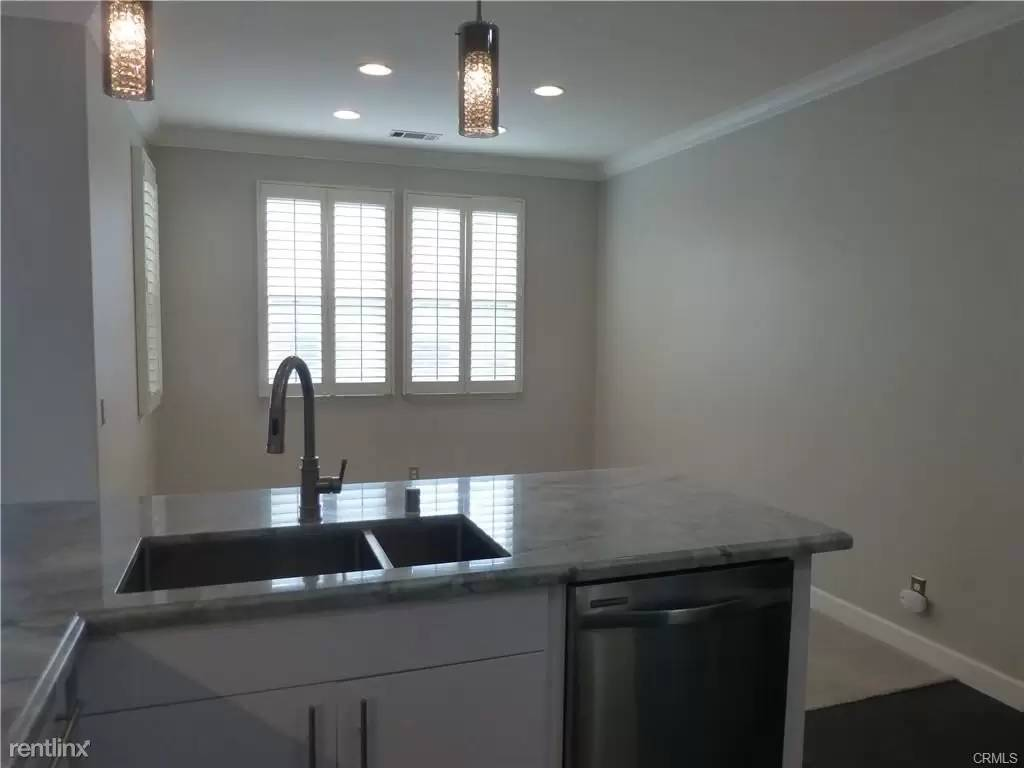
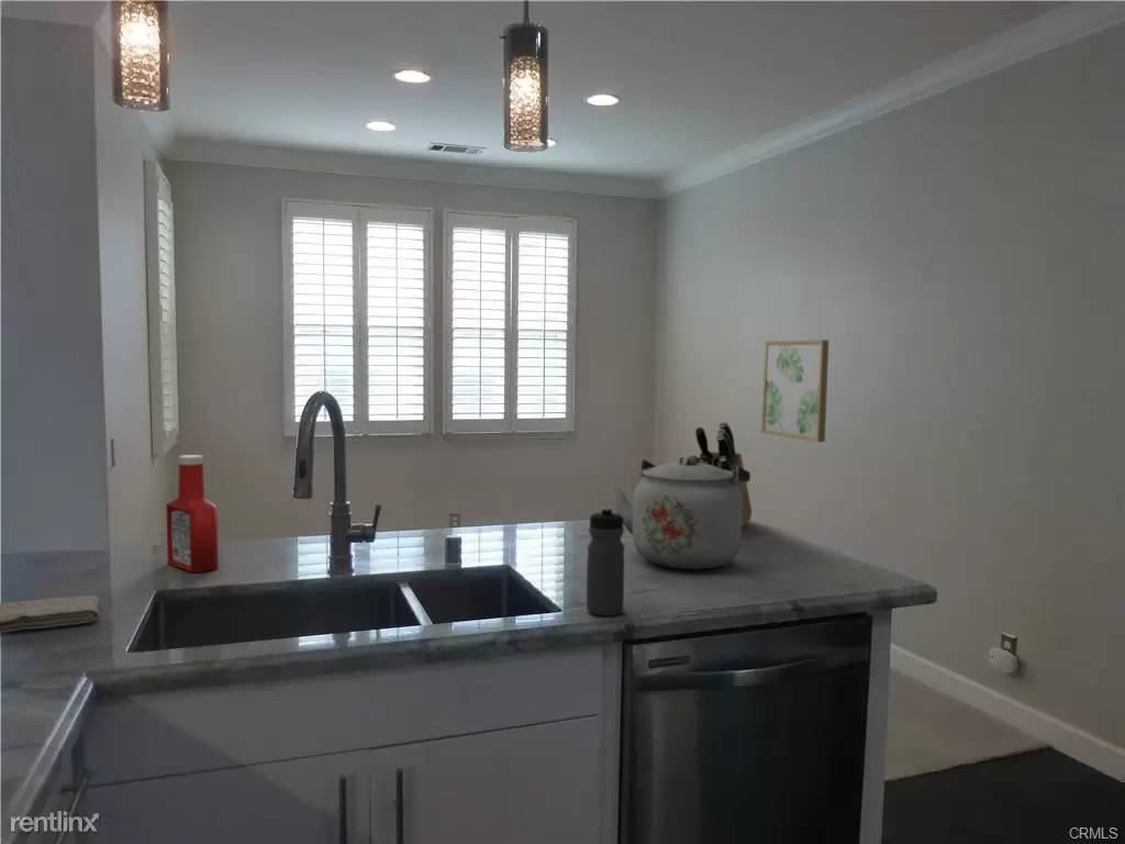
+ wall art (793, 389)
+ knife block (724, 469)
+ washcloth (44, 611)
+ kettle (676, 507)
+ water bottle (605, 558)
+ soap bottle (191, 511)
